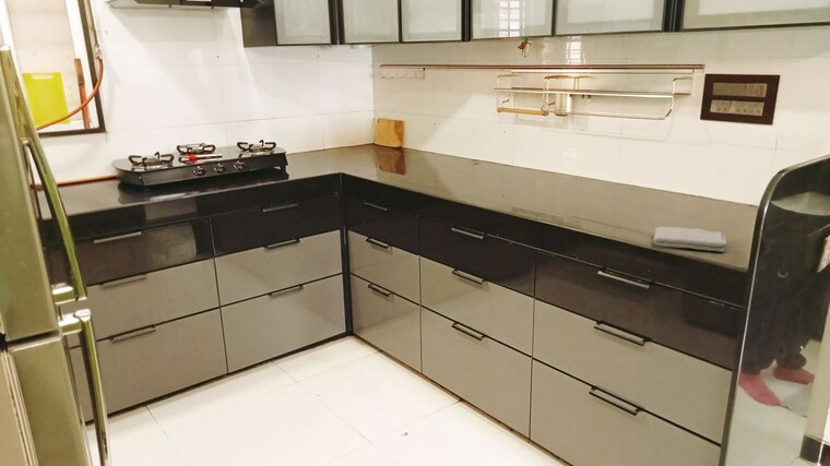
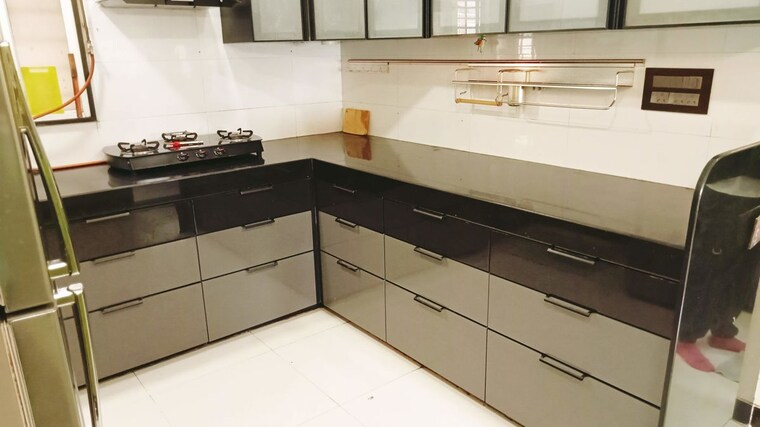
- washcloth (689, 238)
